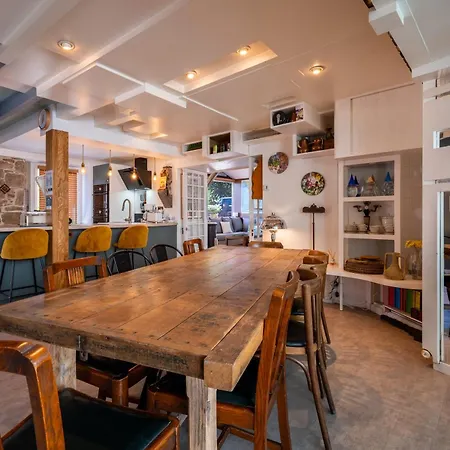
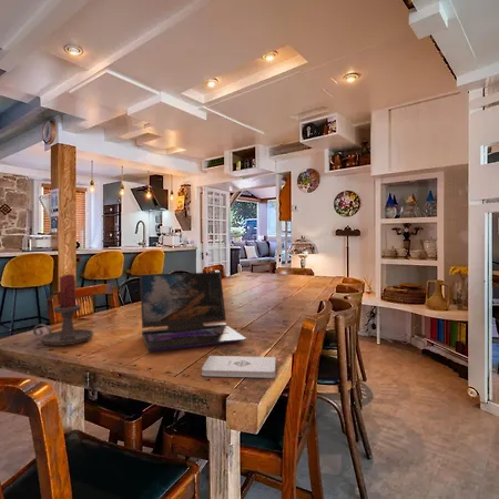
+ notepad (240, 366)
+ candle holder (61, 307)
+ laptop (190, 306)
